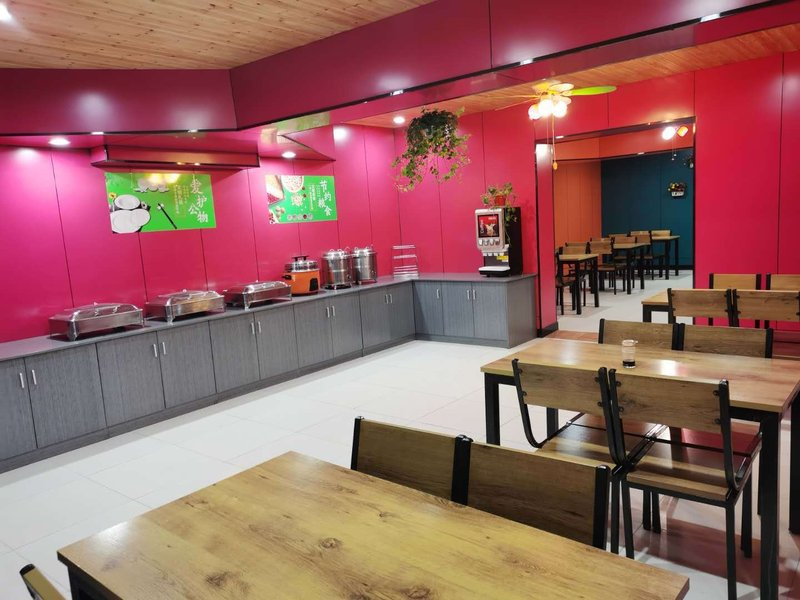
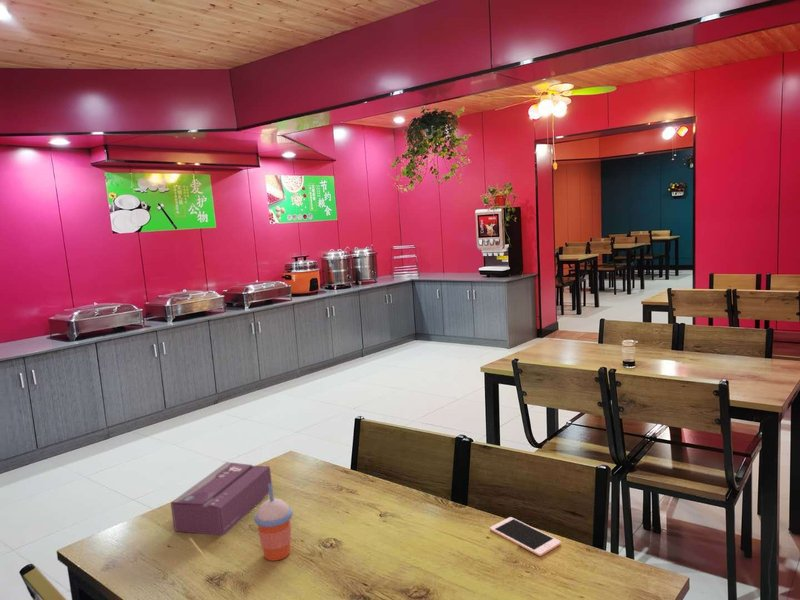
+ cup with straw (273, 519)
+ cell phone (524, 535)
+ tissue box (224, 495)
